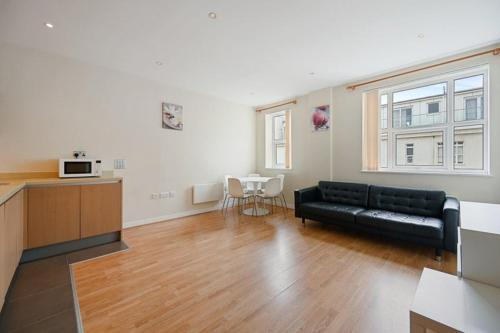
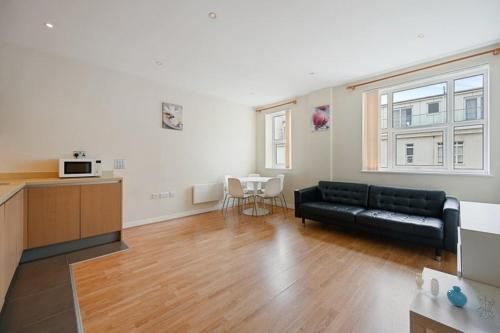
+ vase (450, 293)
